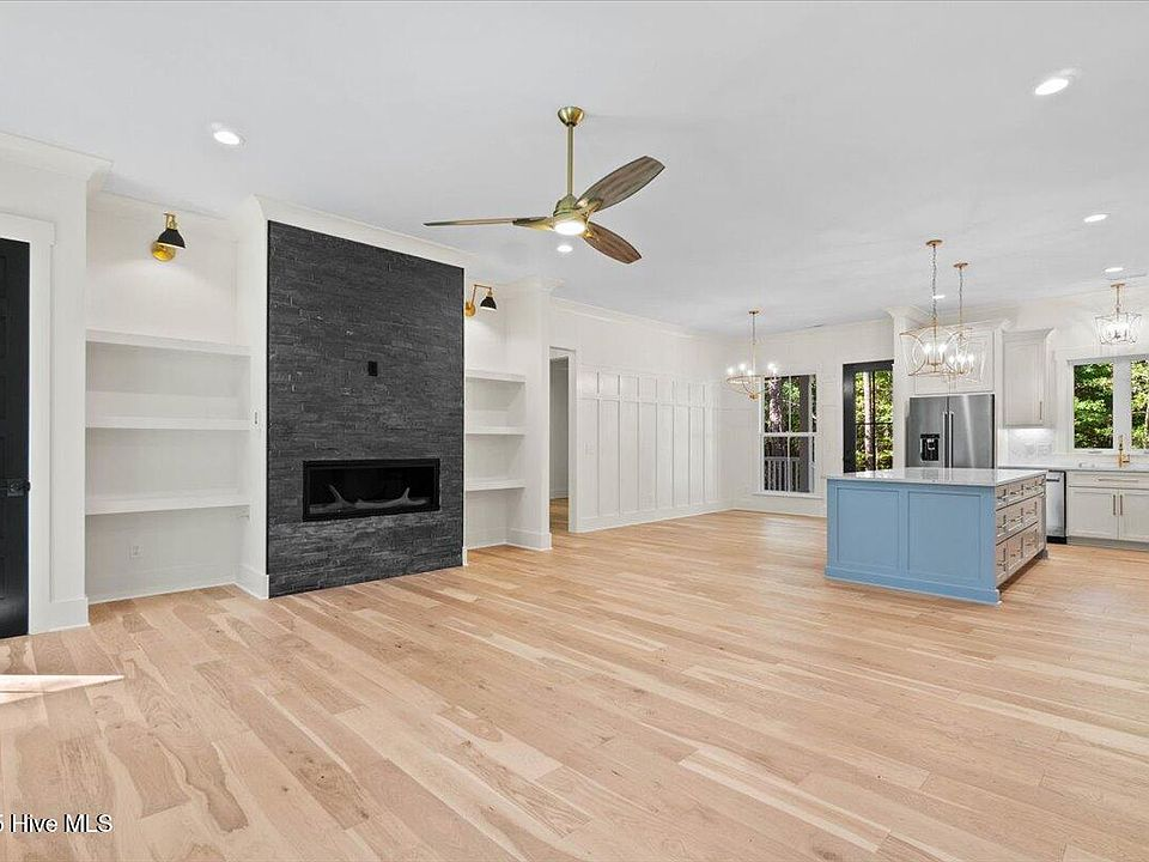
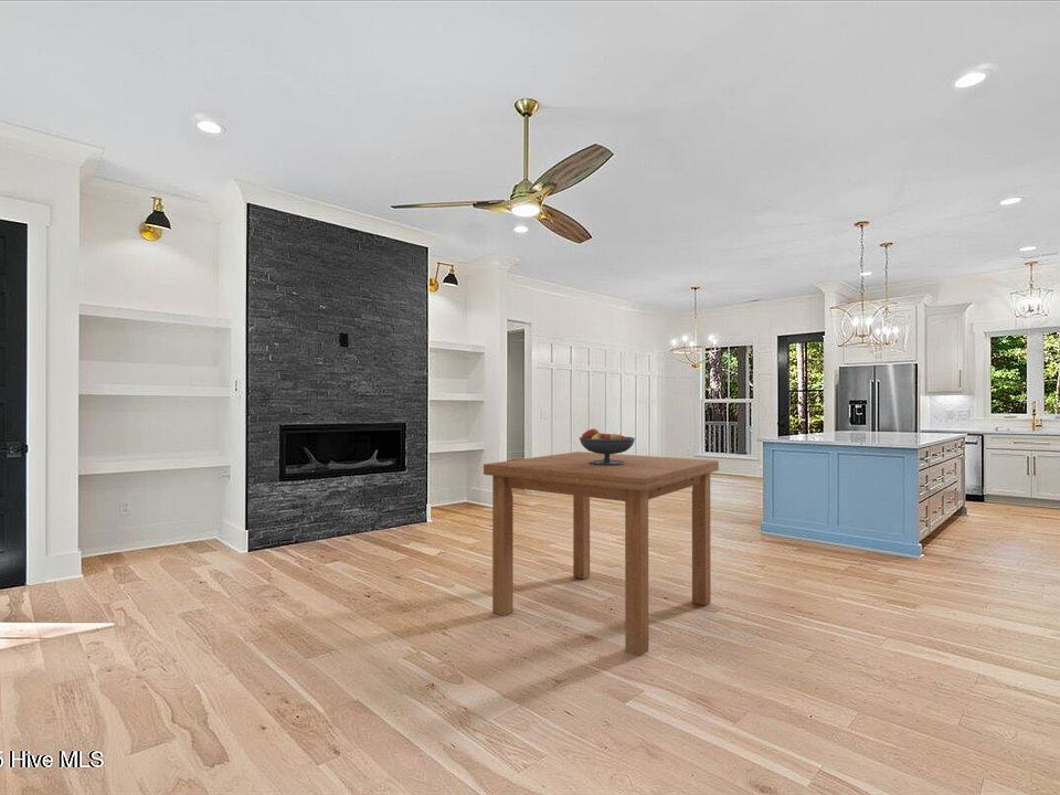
+ fruit bowl (606, 445)
+ dining table (589, 534)
